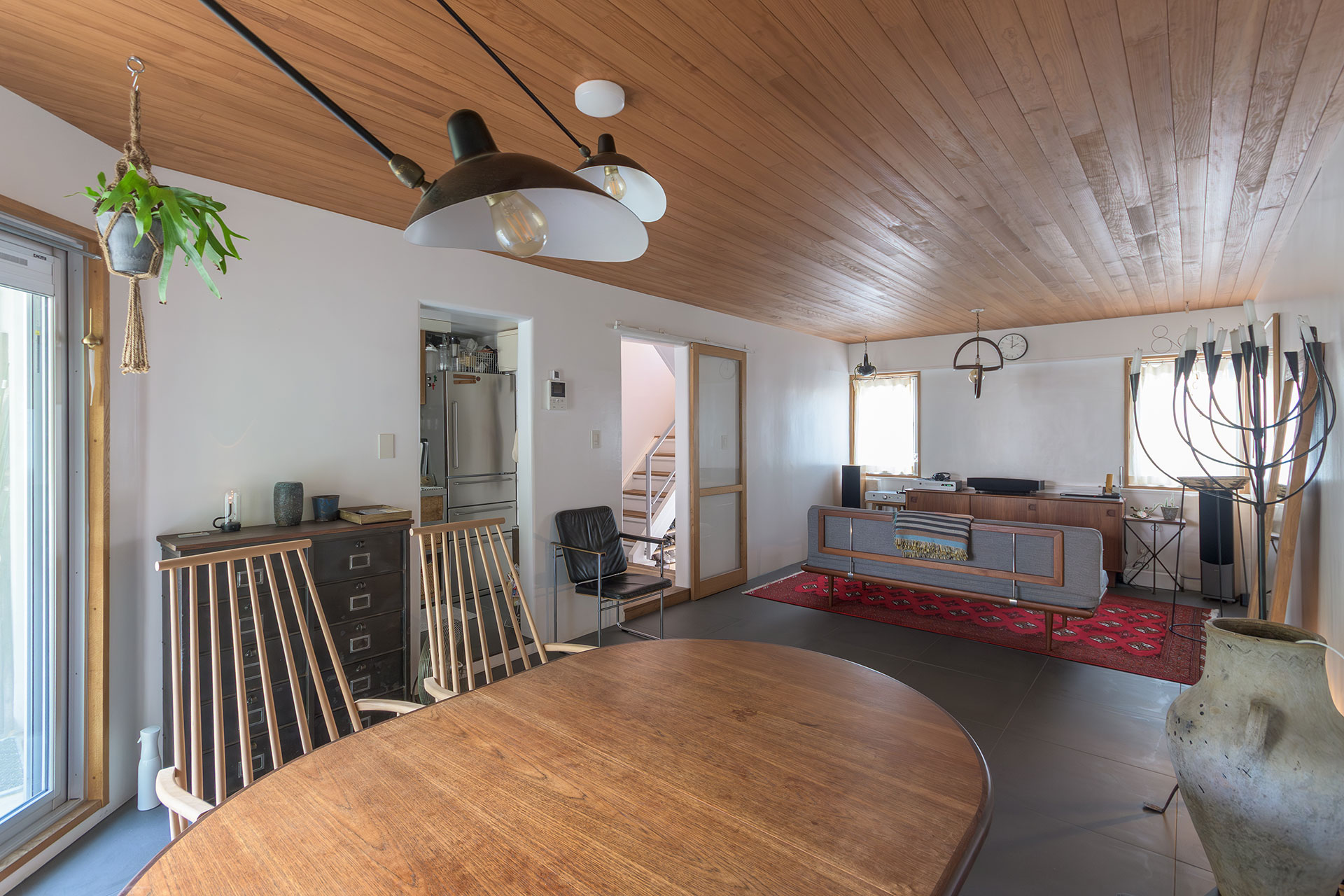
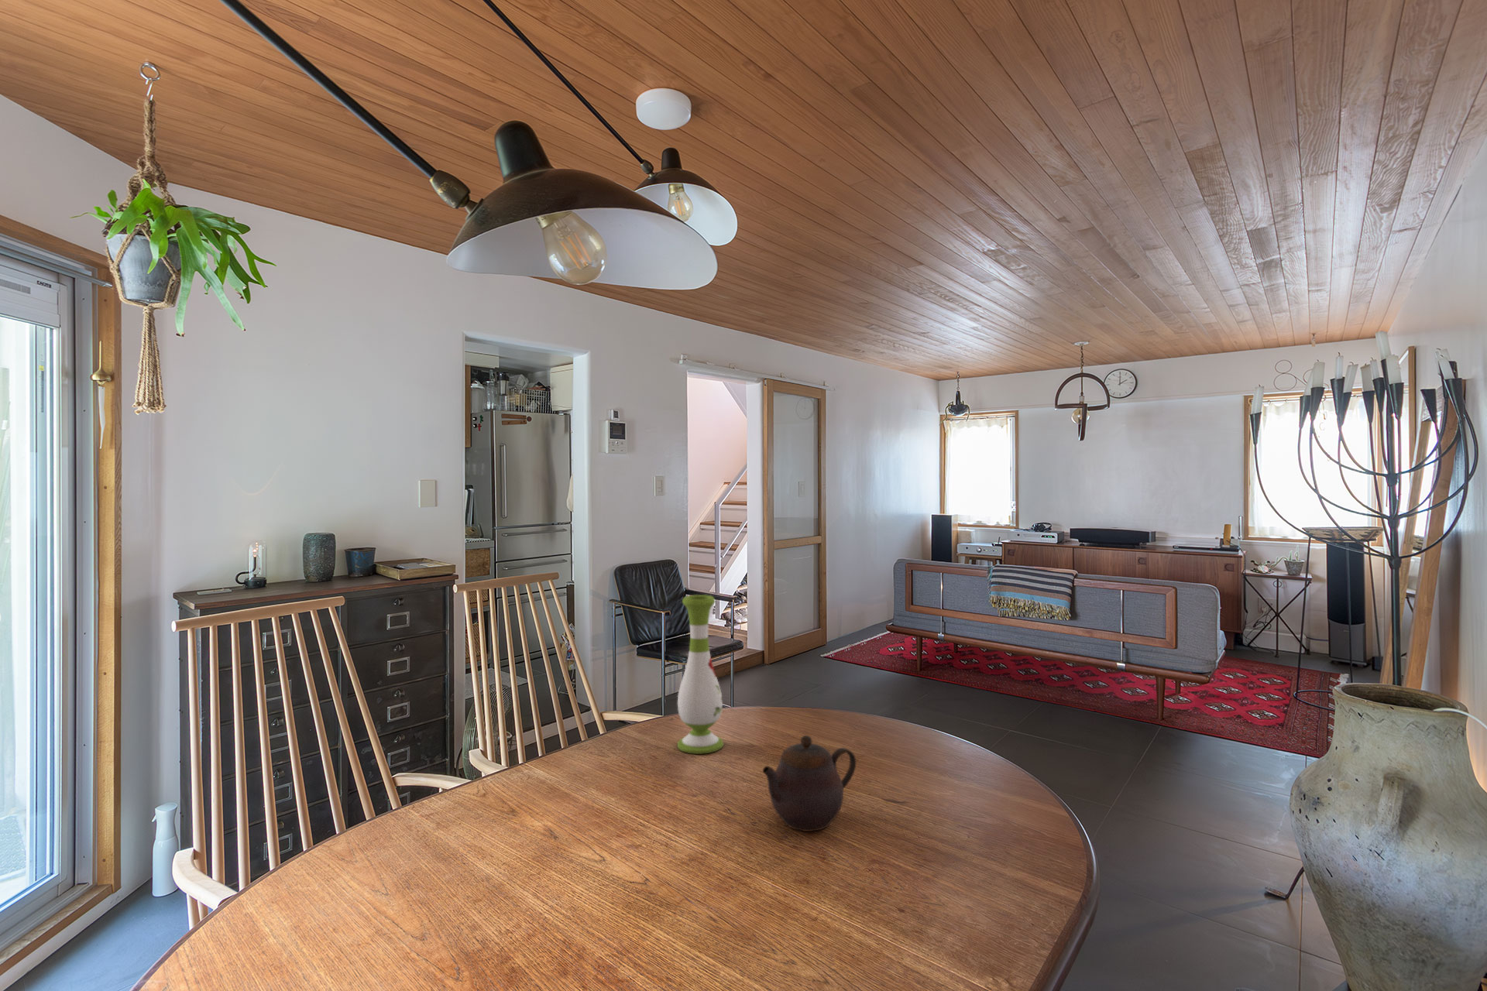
+ vase (699, 670)
+ teapot (810, 776)
